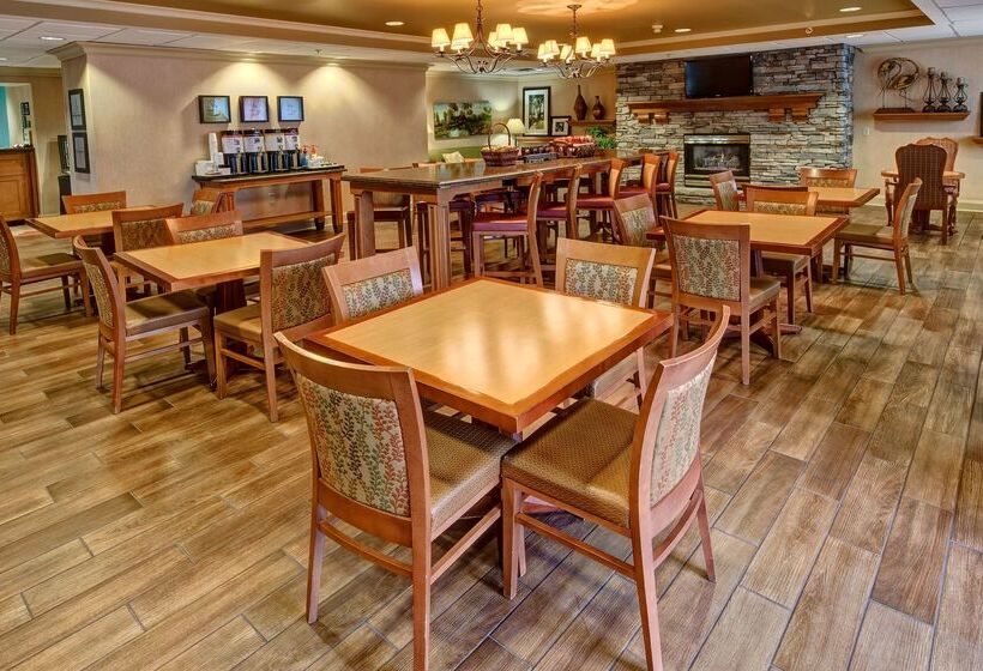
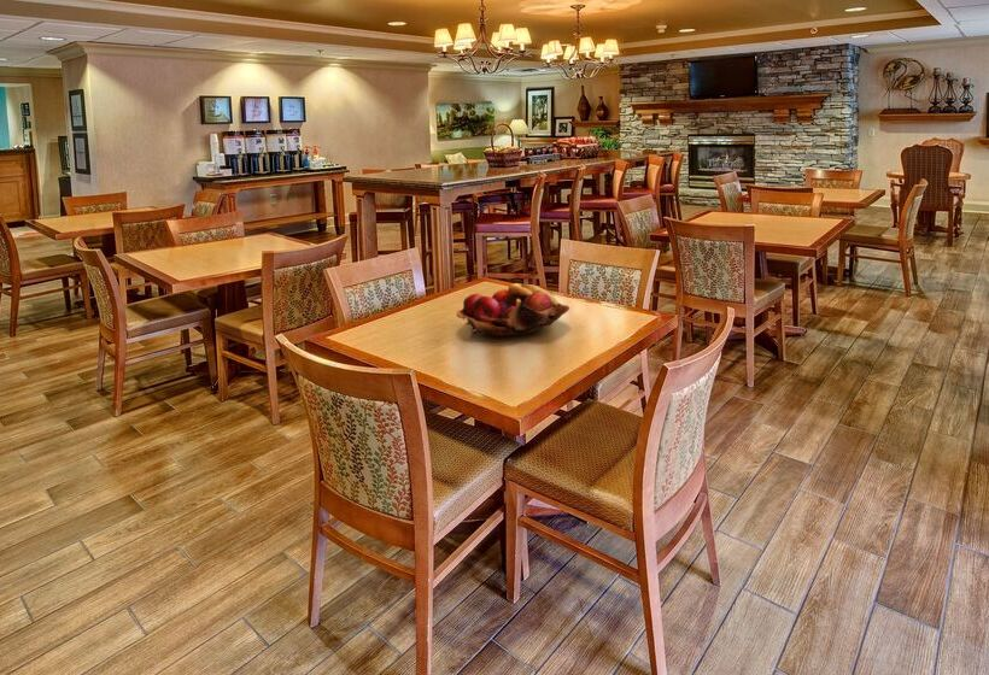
+ fruit basket (514, 307)
